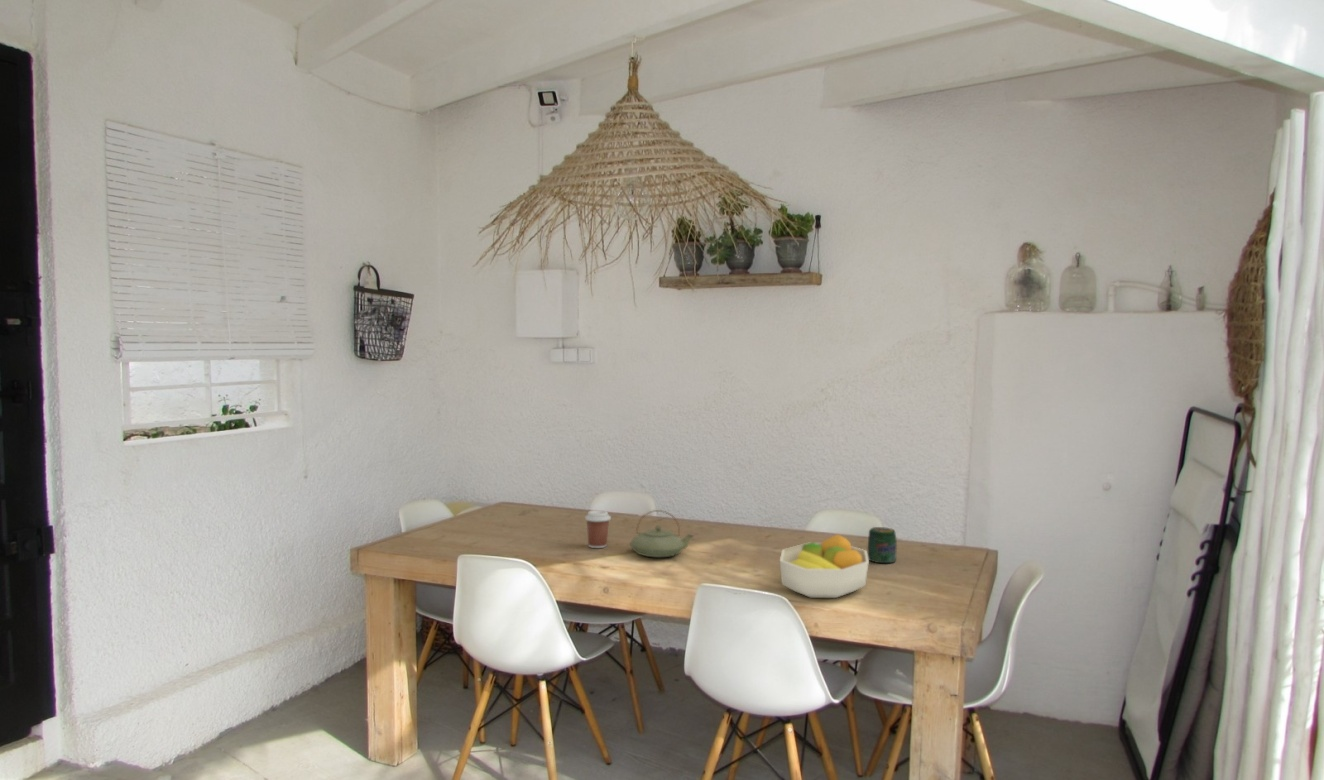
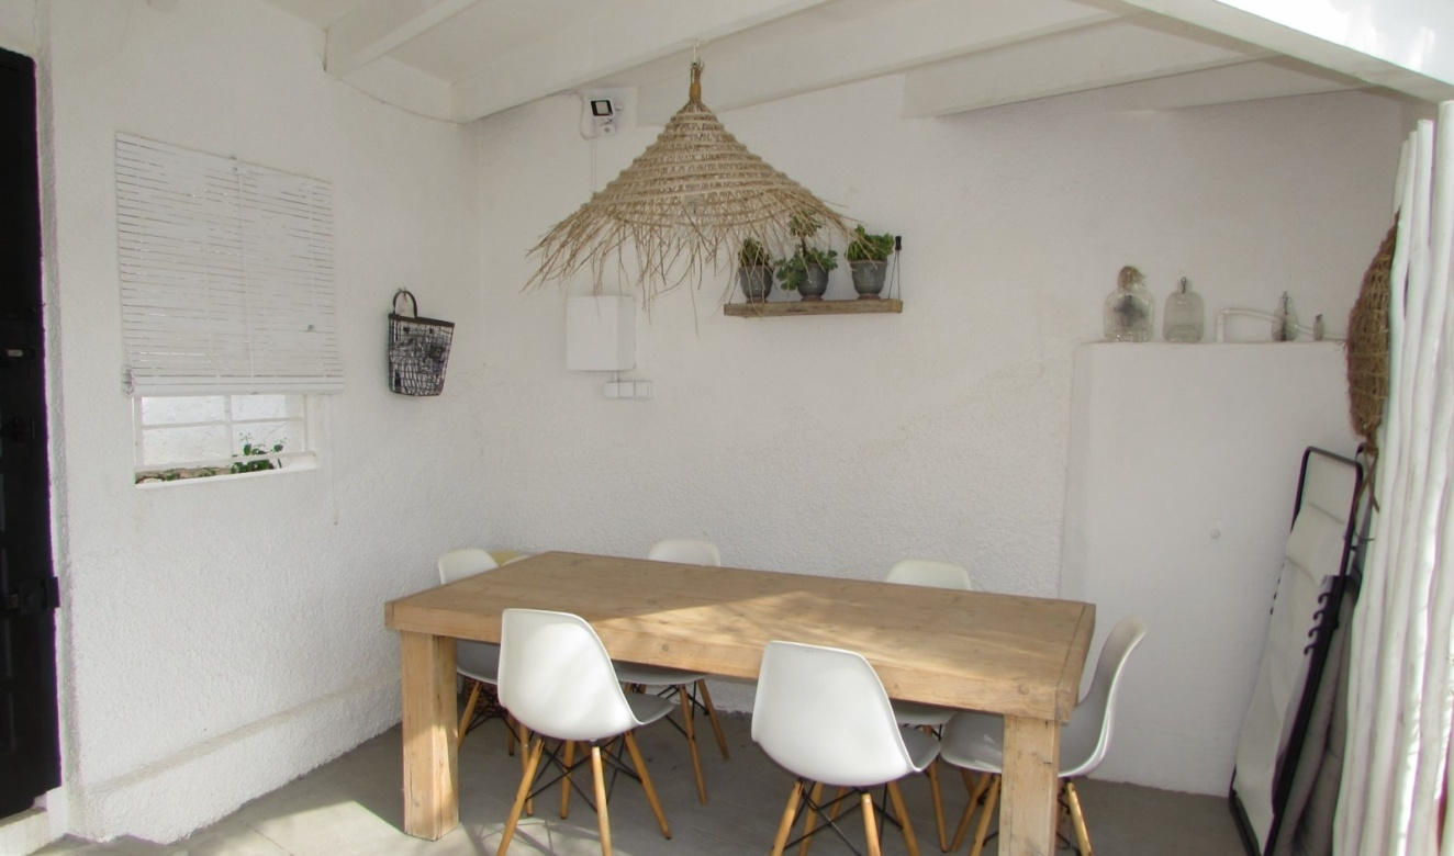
- jar (882, 544)
- coffee cup (597, 529)
- teapot (661, 532)
- fruit bowl (824, 564)
